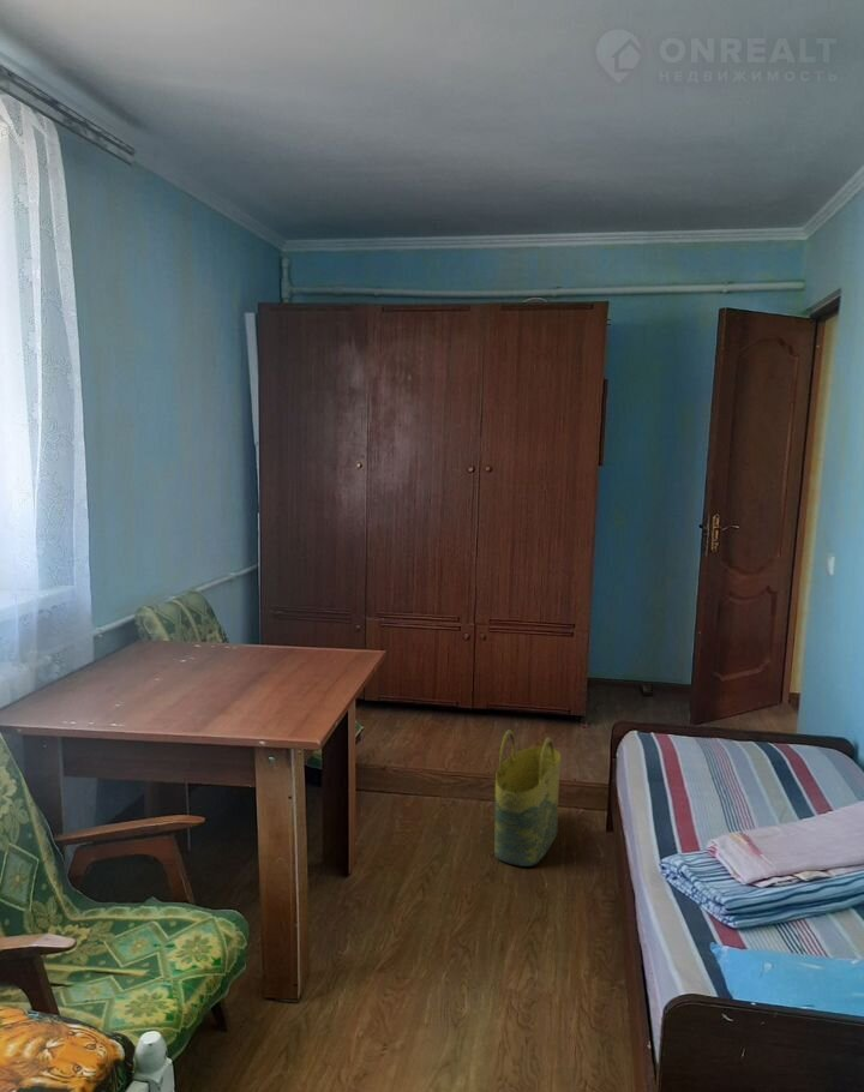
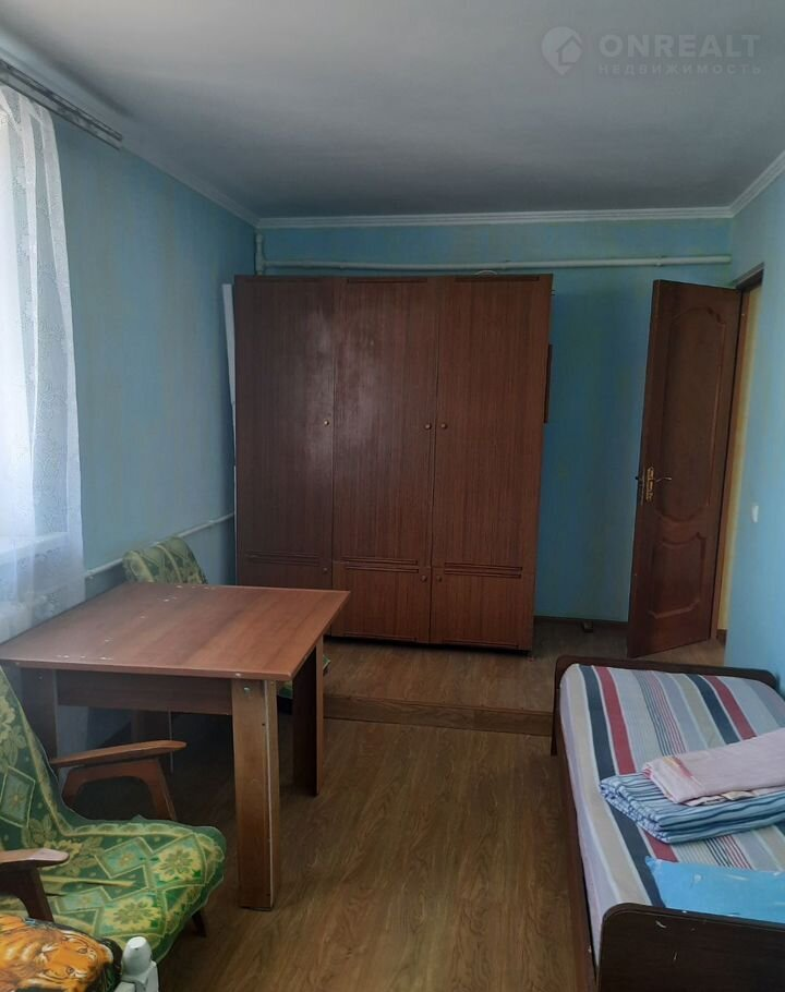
- tote bag (527, 788)
